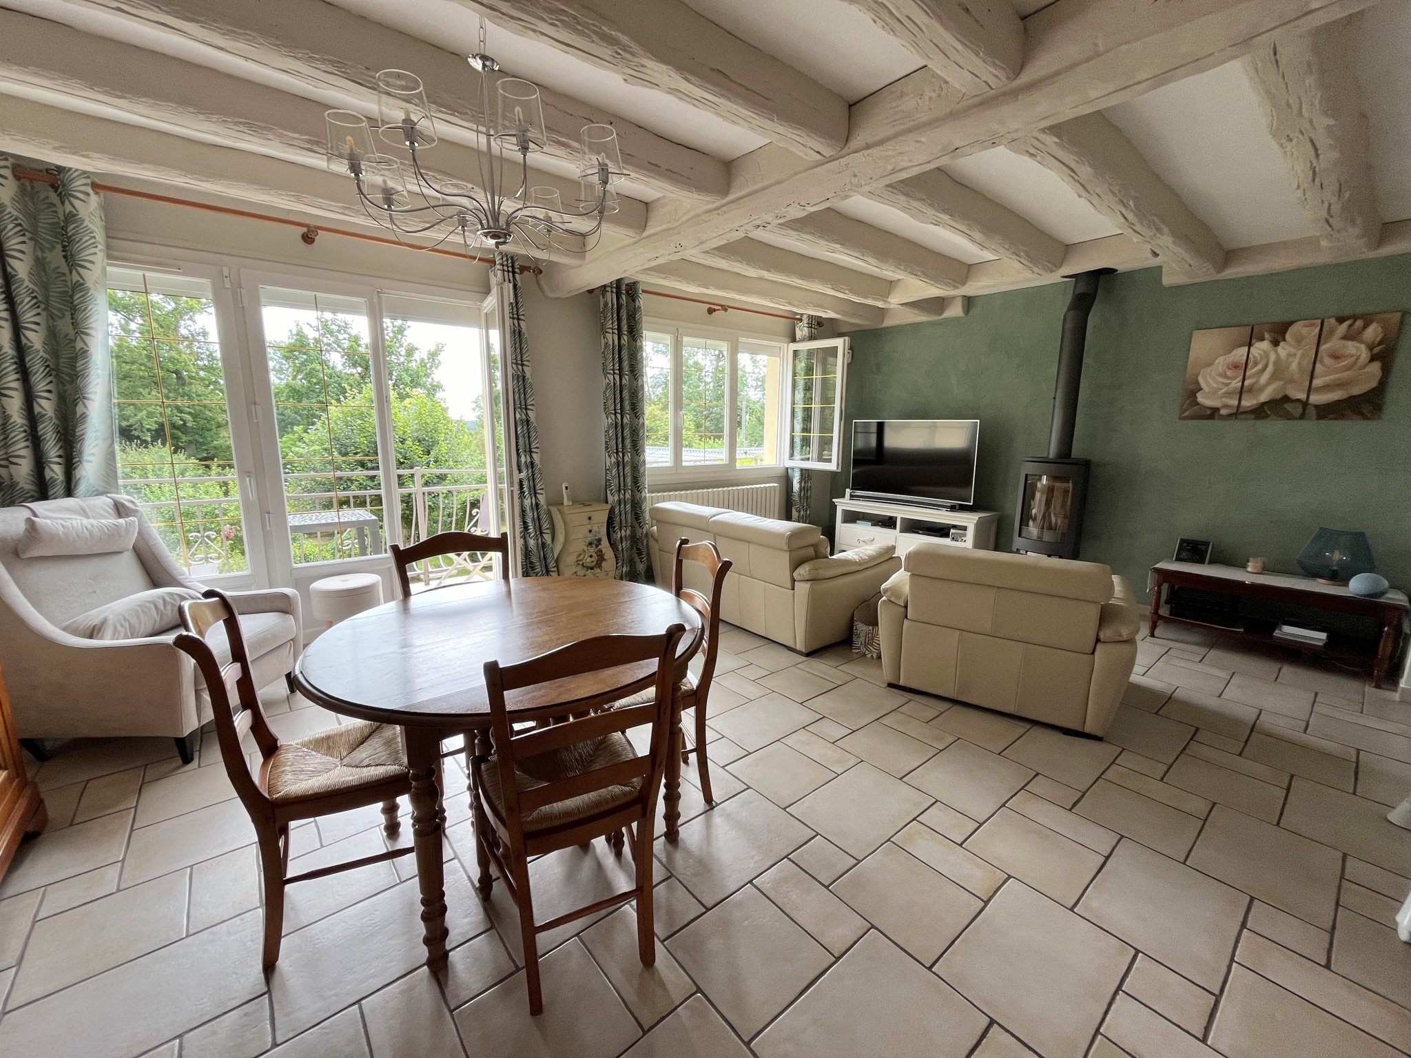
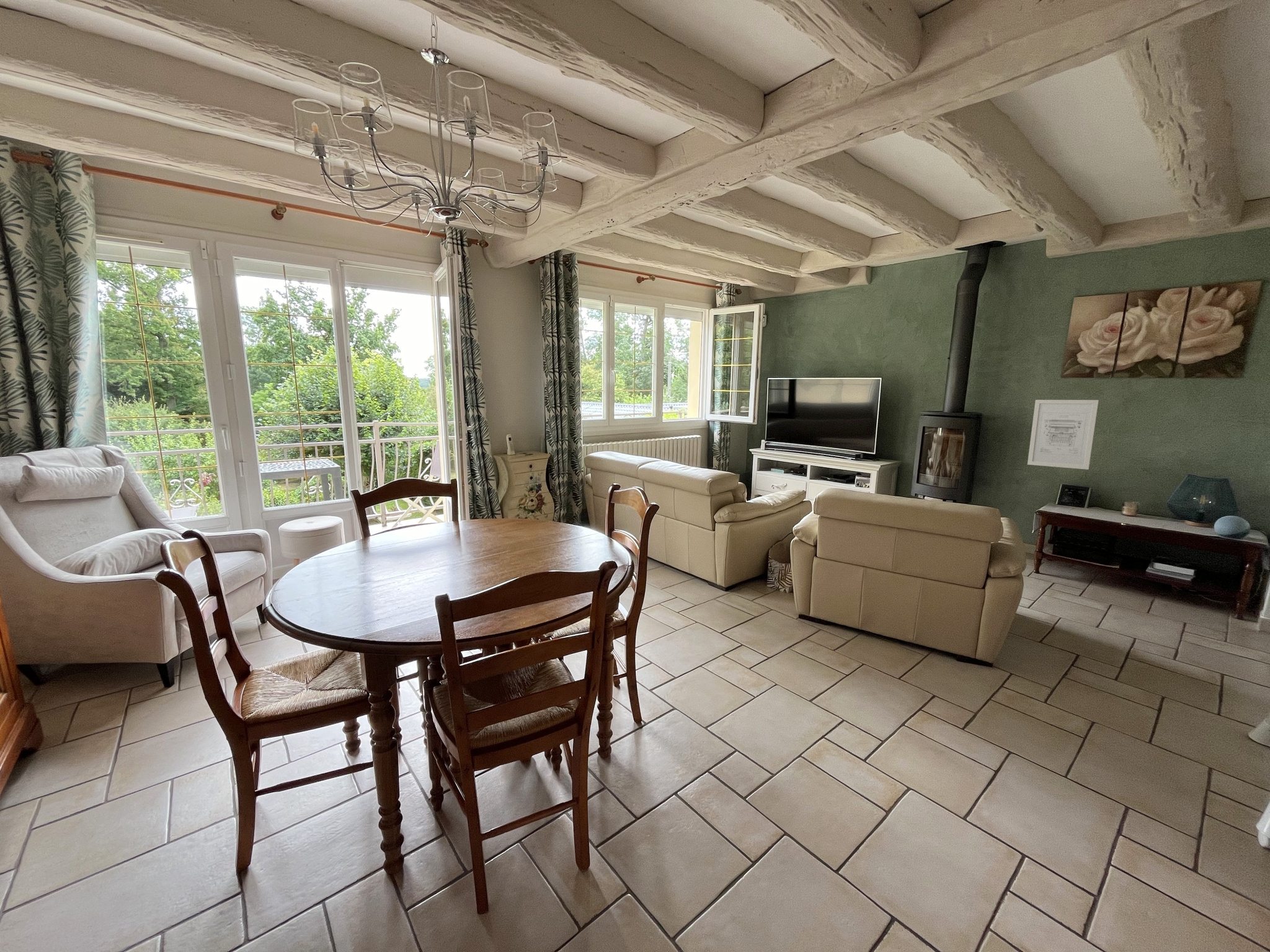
+ wall art (1061, 433)
